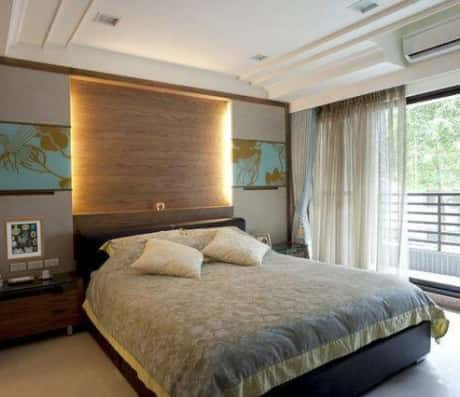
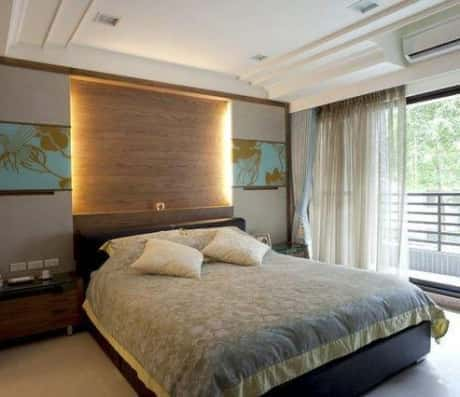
- wall art (24, 238)
